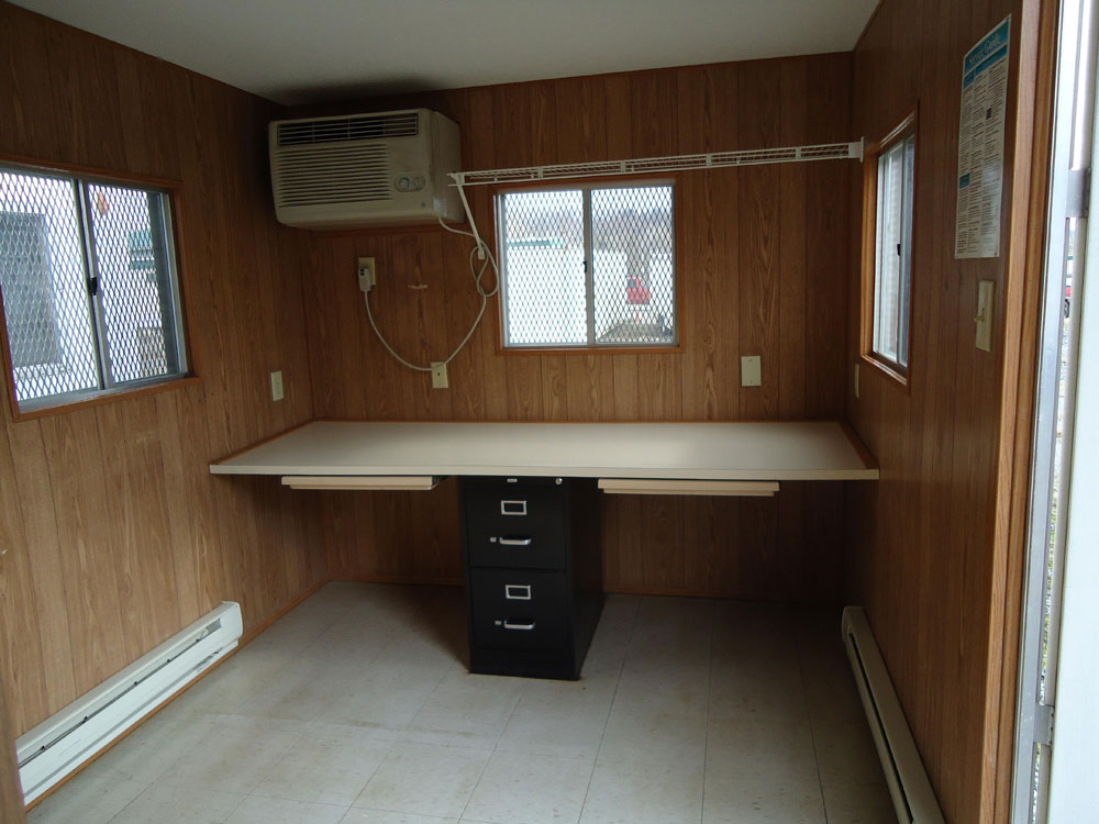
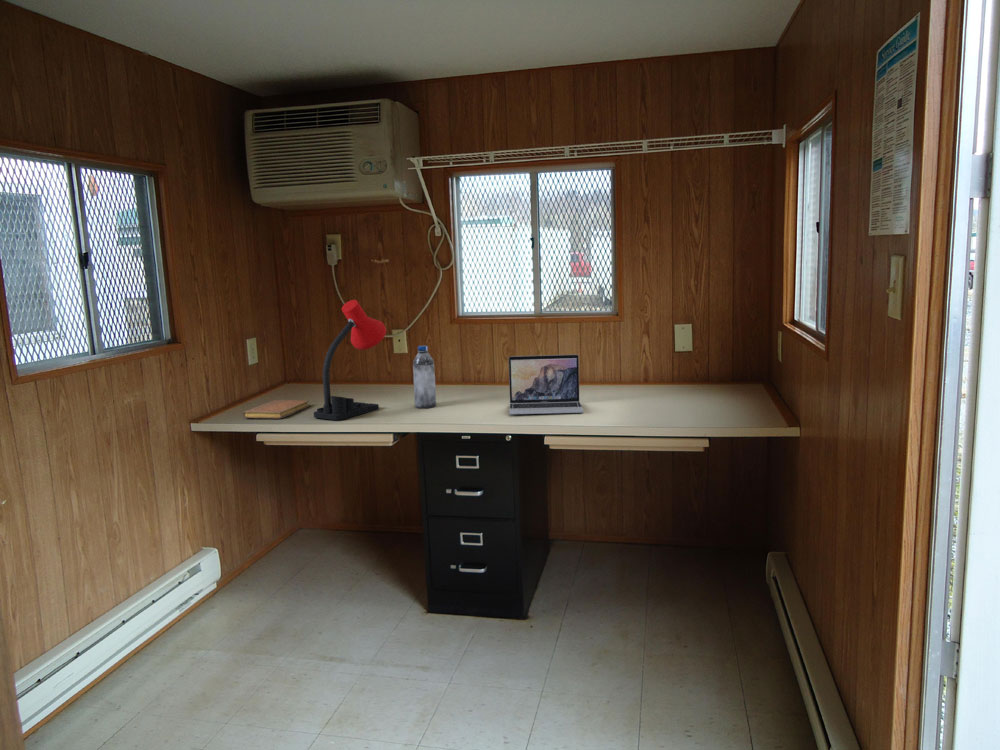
+ laptop (544, 384)
+ desk lamp (356, 348)
+ notebook (277, 408)
+ water bottle (424, 376)
